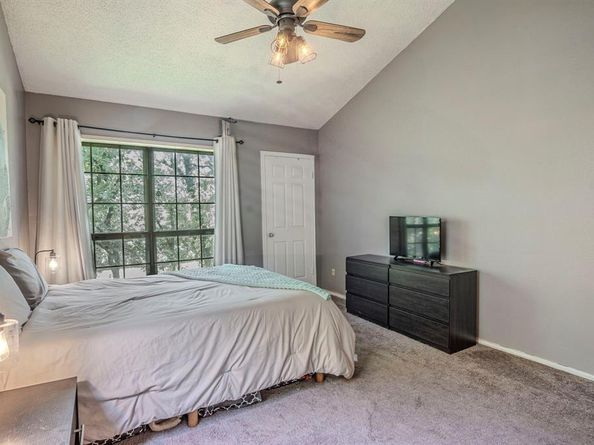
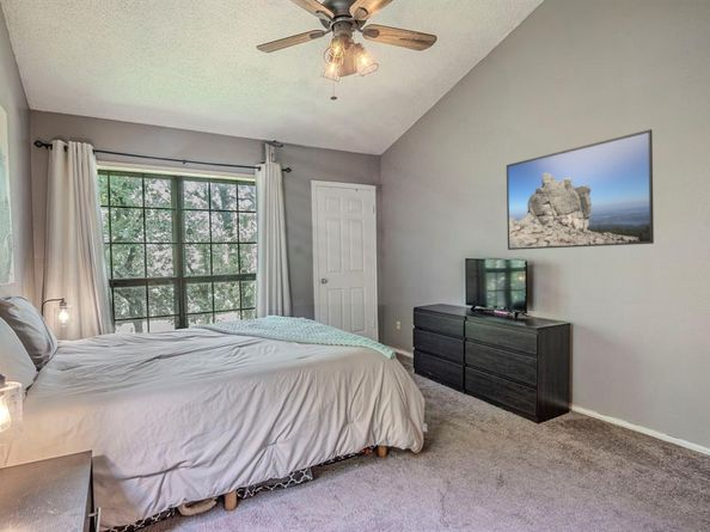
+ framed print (569, 198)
